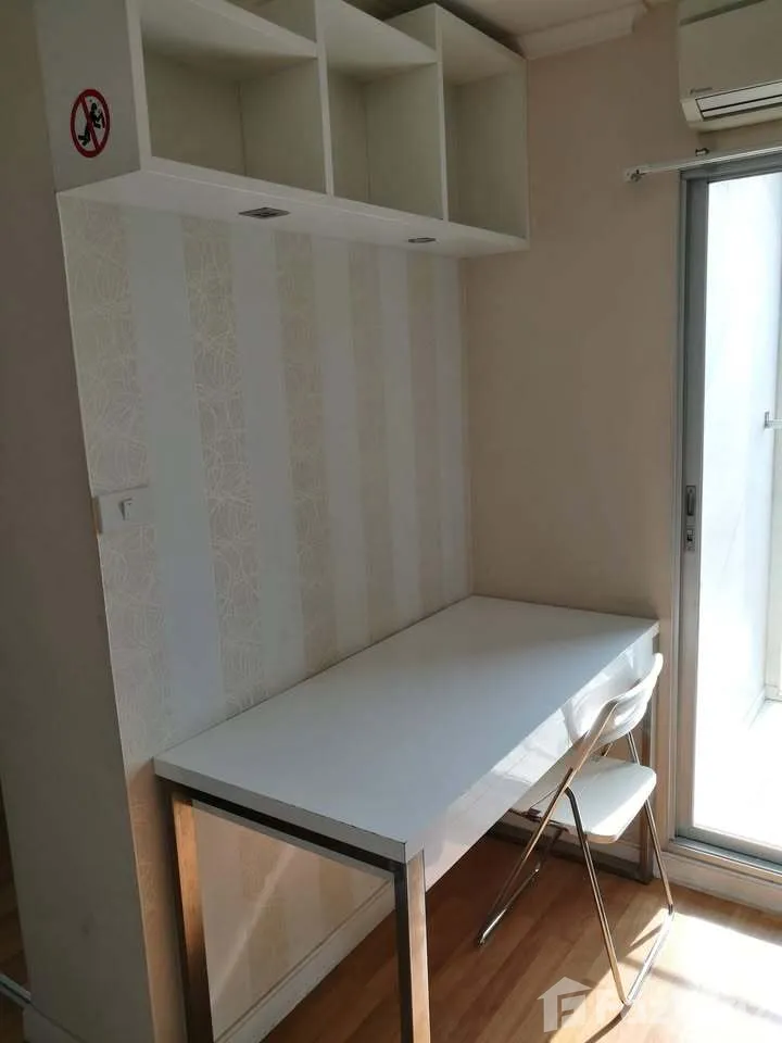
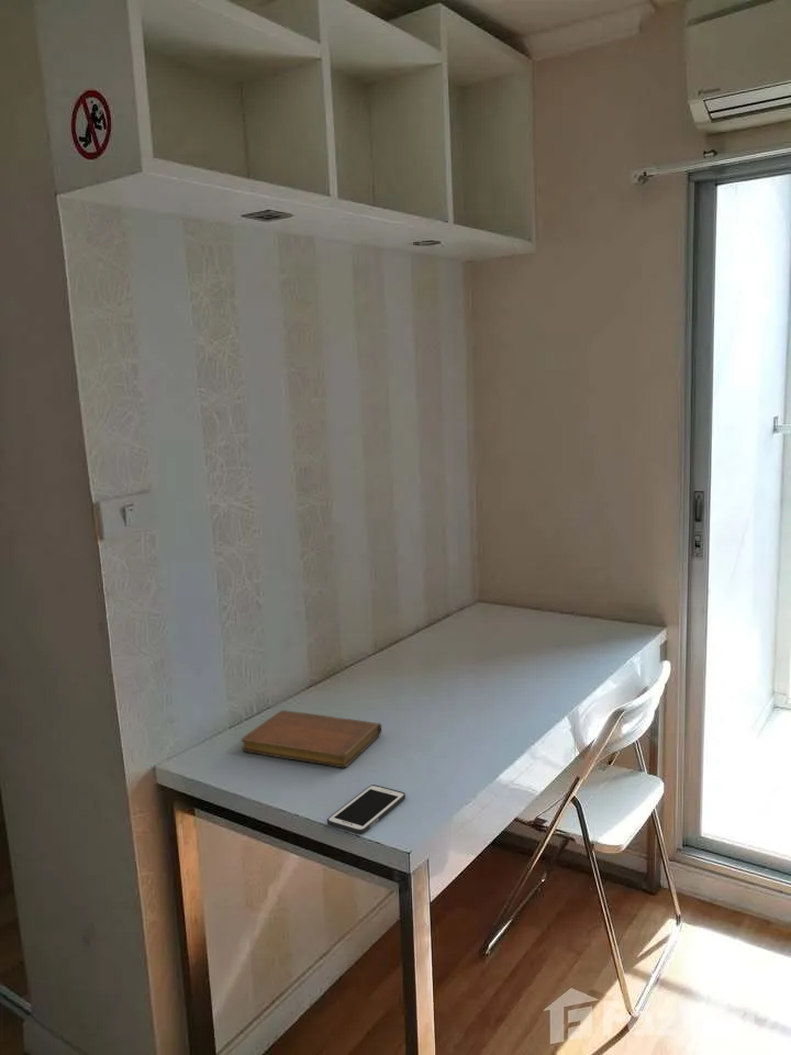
+ cell phone (367, 808)
+ notebook (312, 736)
